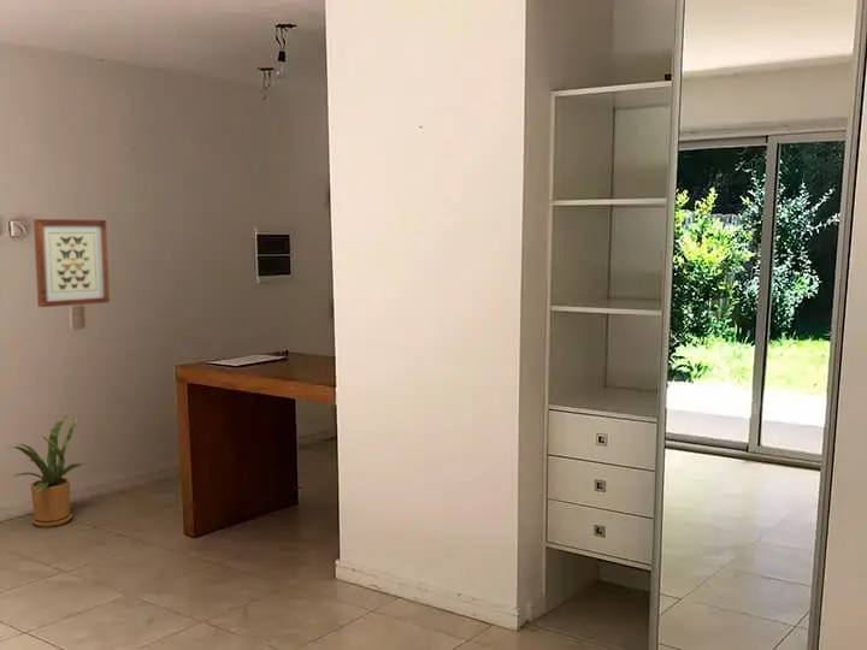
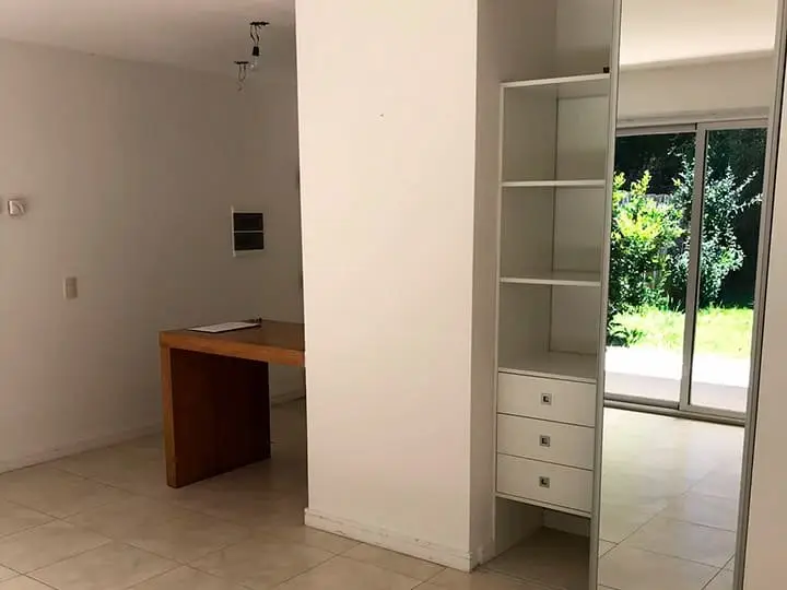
- wall art (72, 261)
- house plant (45, 471)
